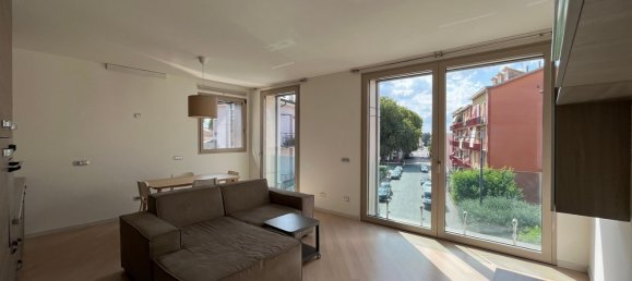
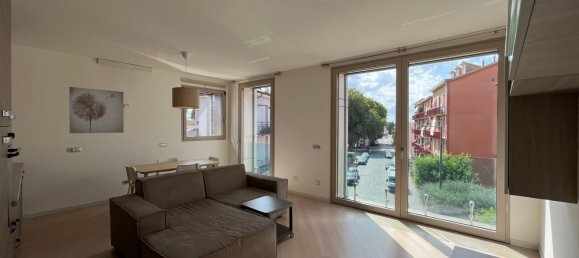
+ wall art (98, 111)
